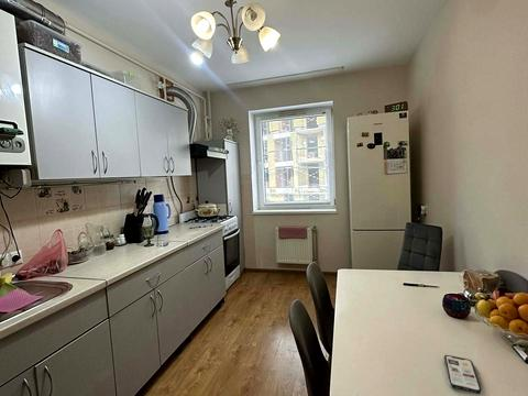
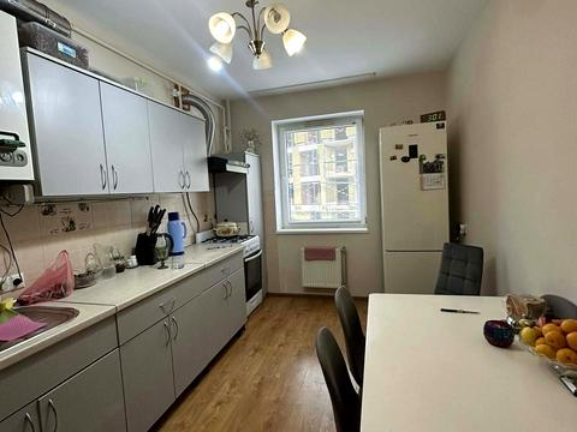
- phone case (461, 373)
